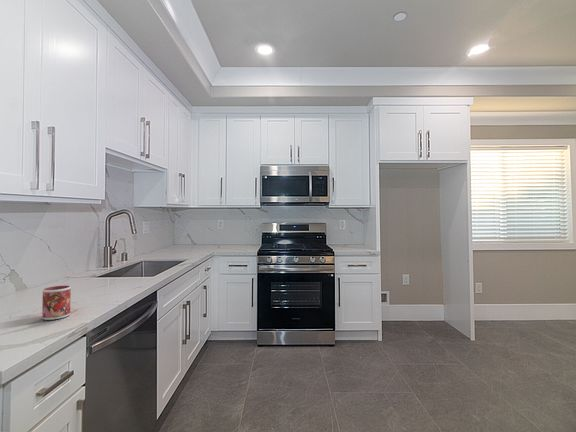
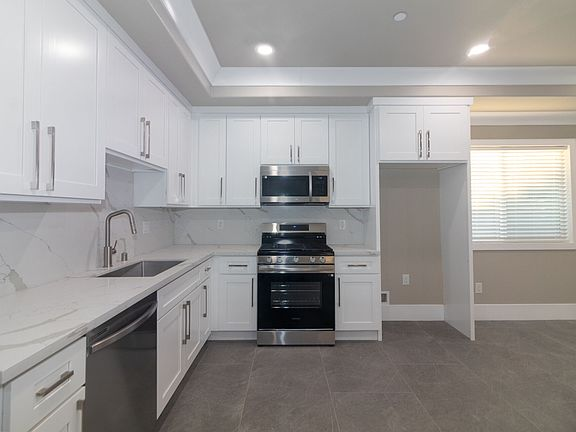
- mug (58, 300)
